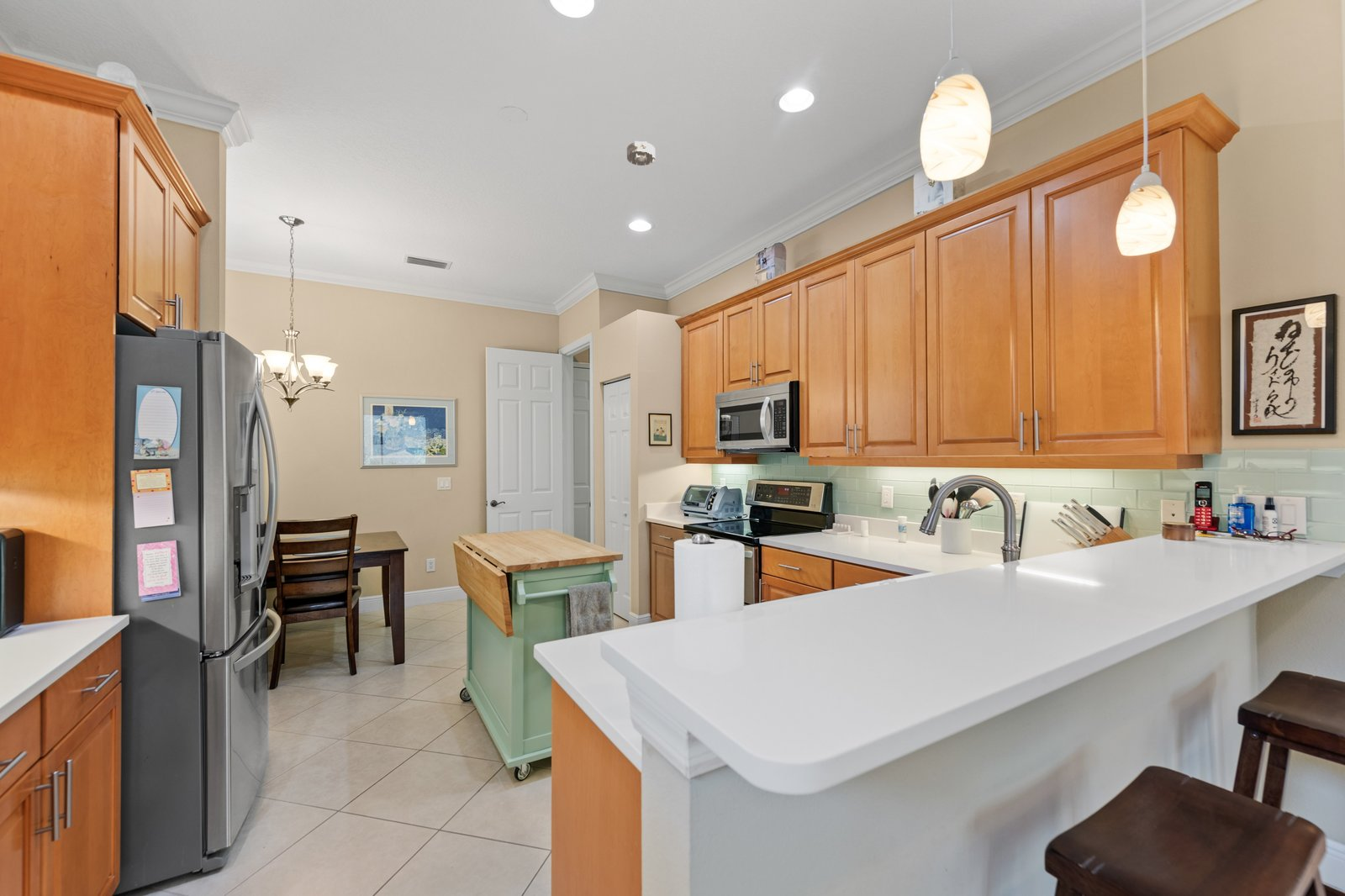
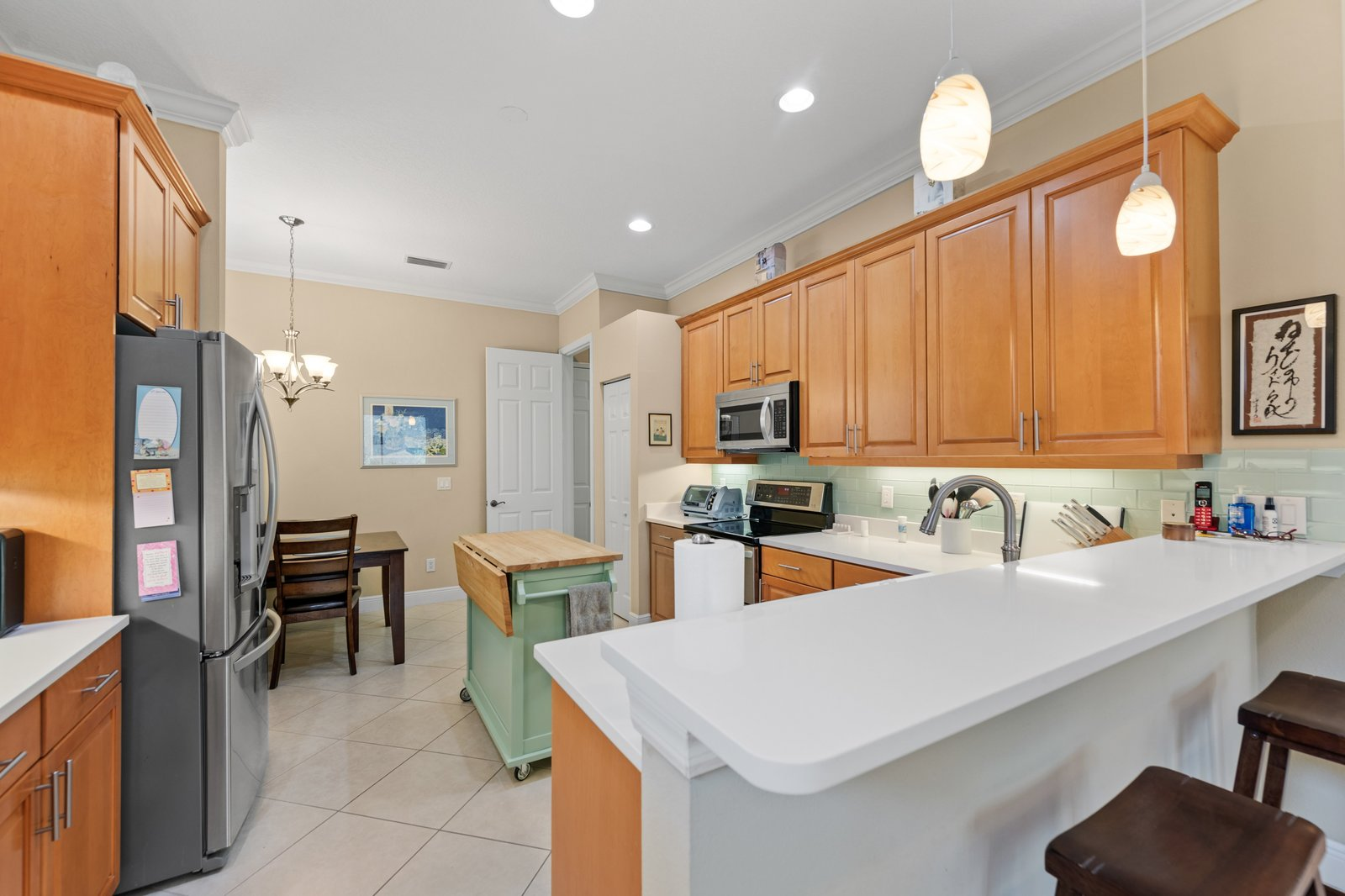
- smoke detector (641, 152)
